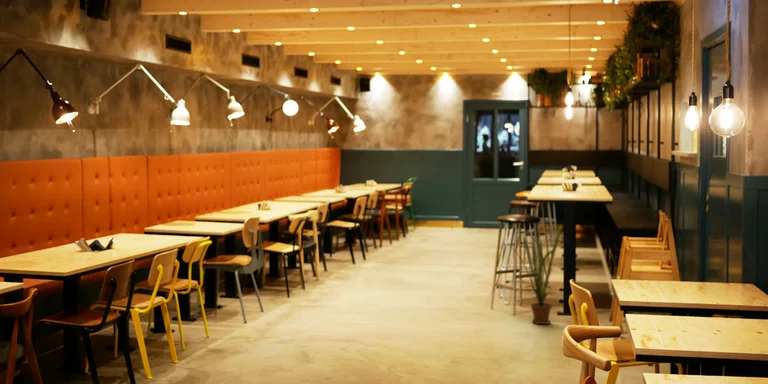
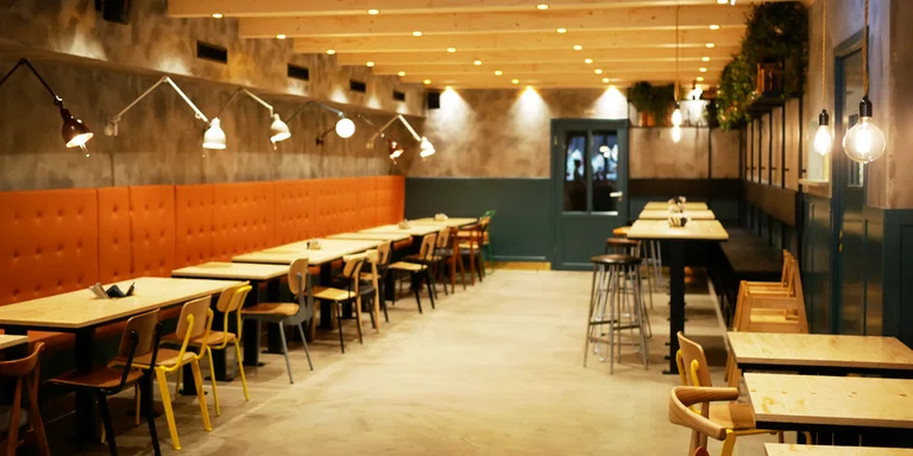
- house plant (536, 274)
